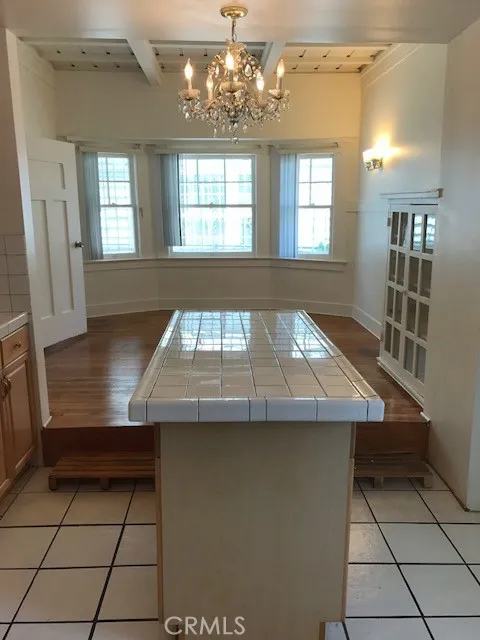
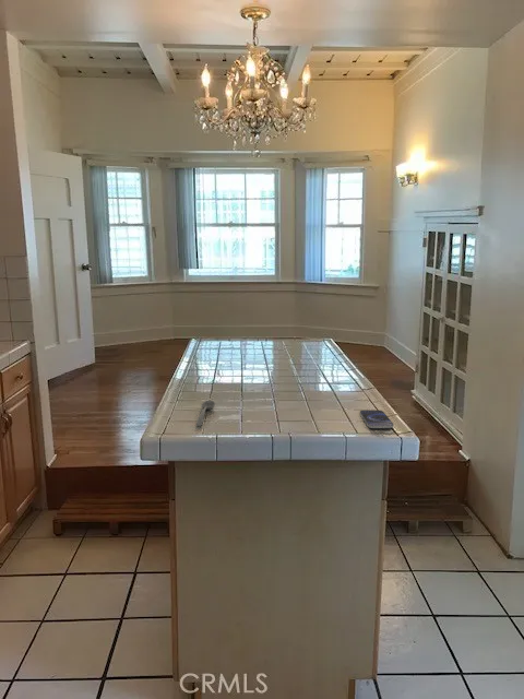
+ soupspoon (204, 412)
+ smartphone (376, 418)
